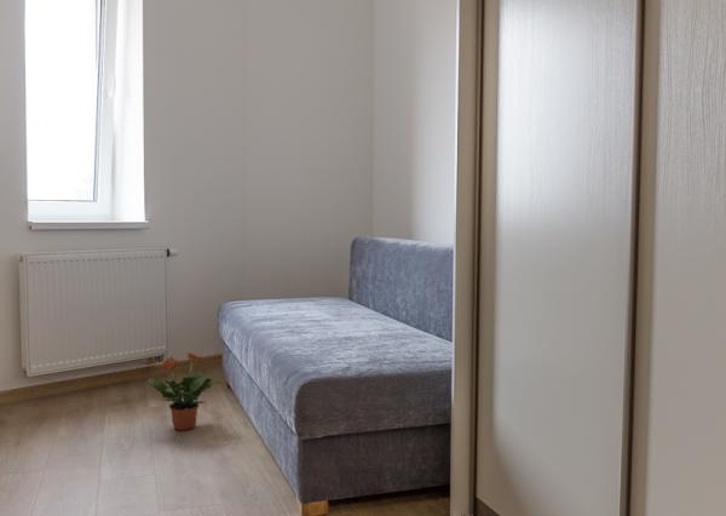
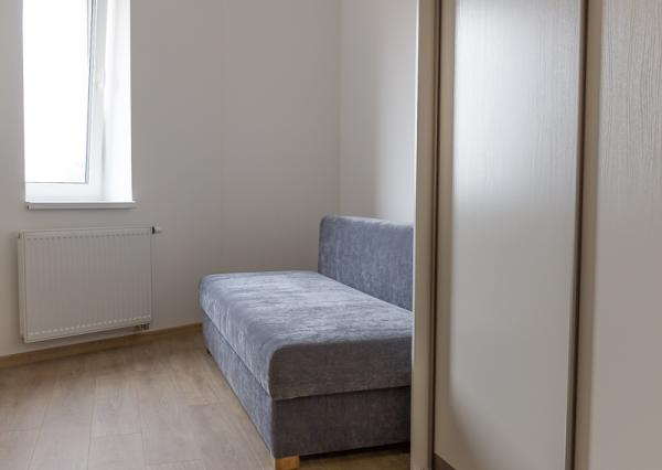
- potted plant (182, 389)
